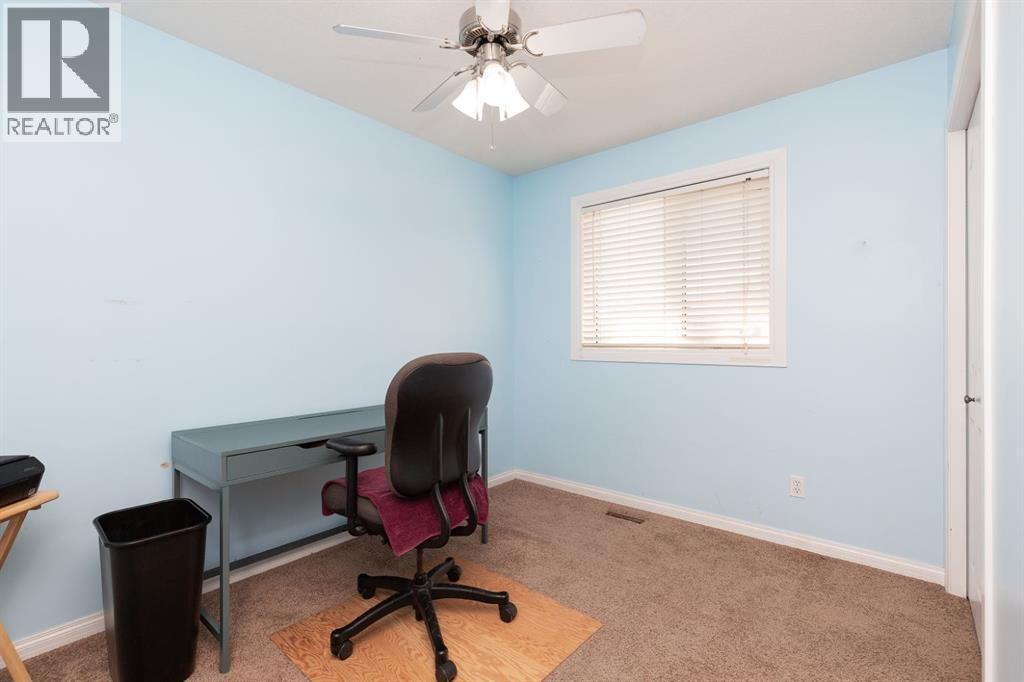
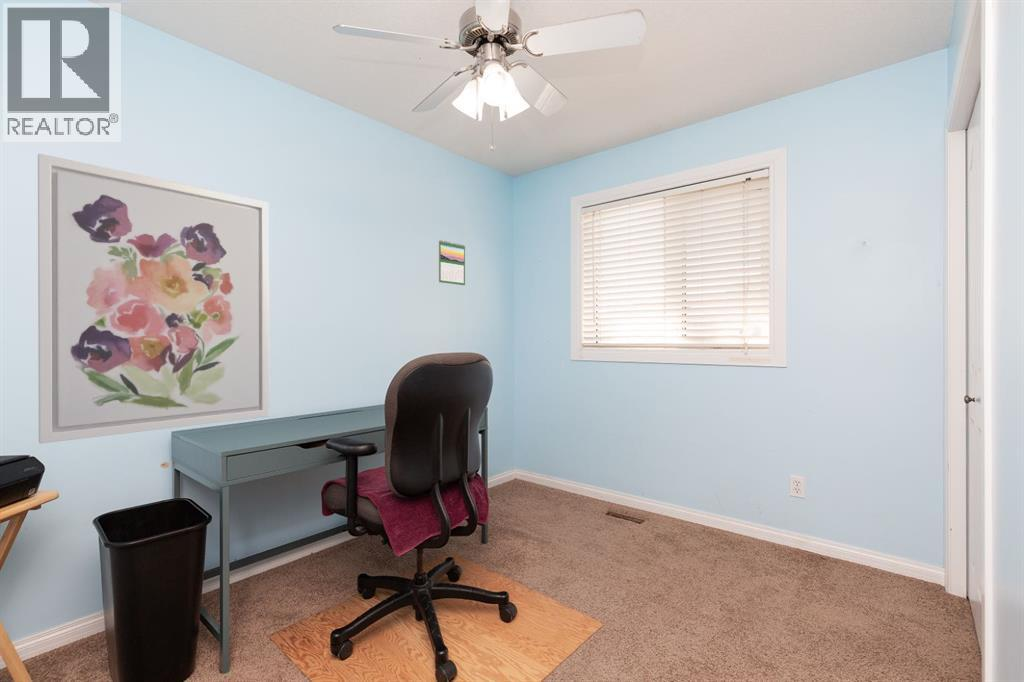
+ wall art (170, 305)
+ calendar (452, 262)
